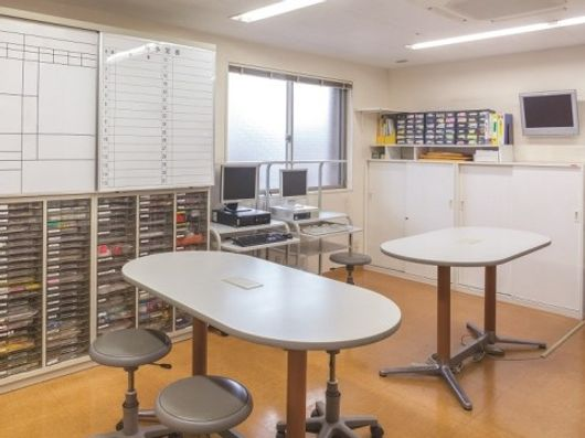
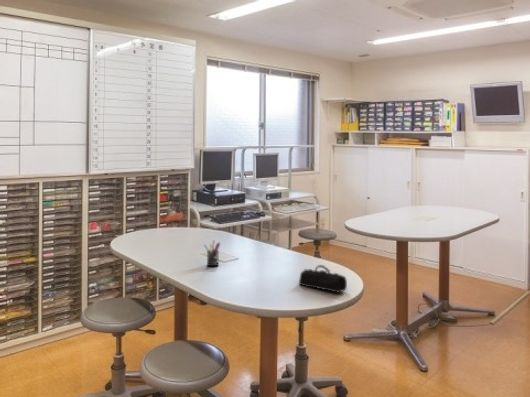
+ pen holder (211, 252)
+ pencil case (322, 276)
